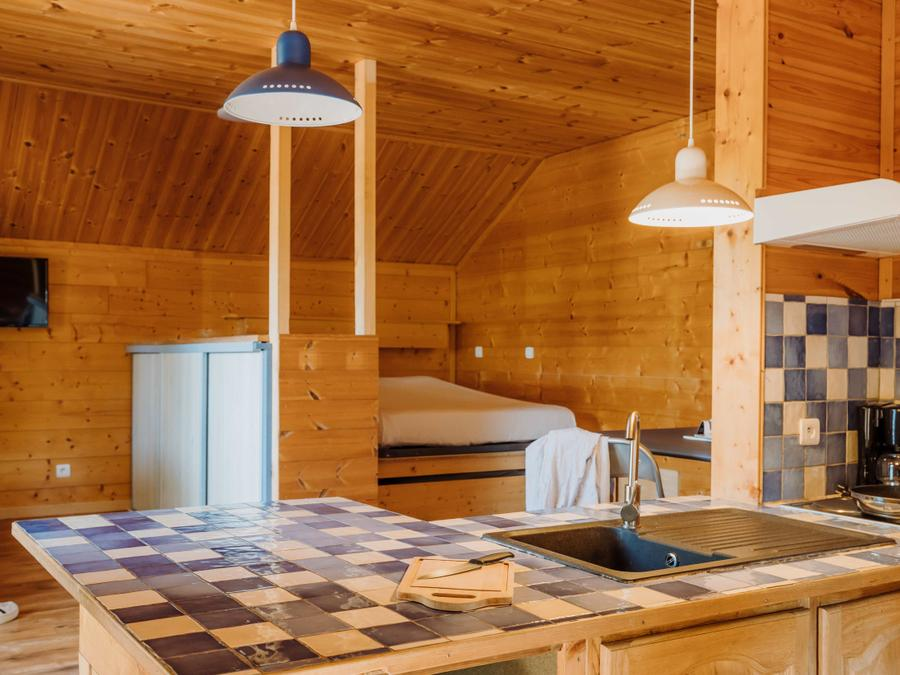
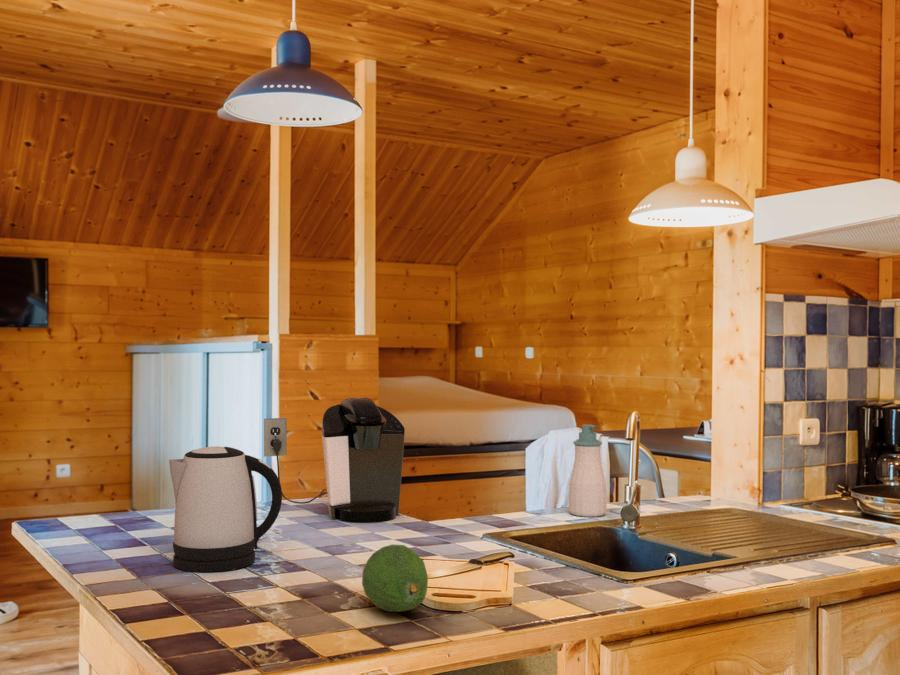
+ kettle (226, 504)
+ coffee maker (338, 457)
+ fruit (396, 579)
+ soap bottle (587, 469)
